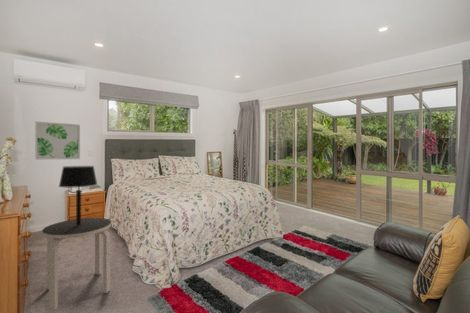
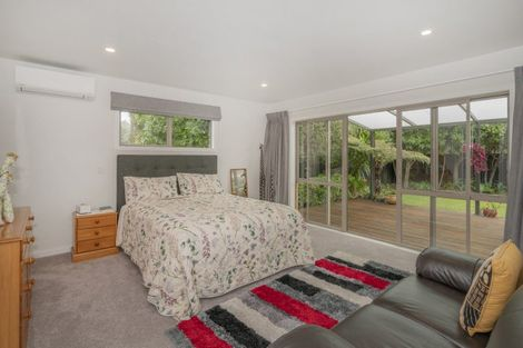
- side table (95, 257)
- table lamp (78, 195)
- wall art (58, 141)
